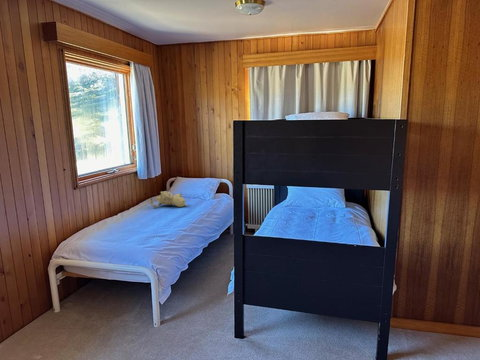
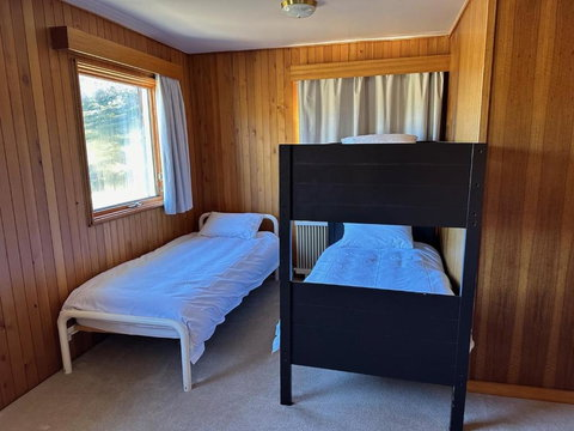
- teddy bear (170, 198)
